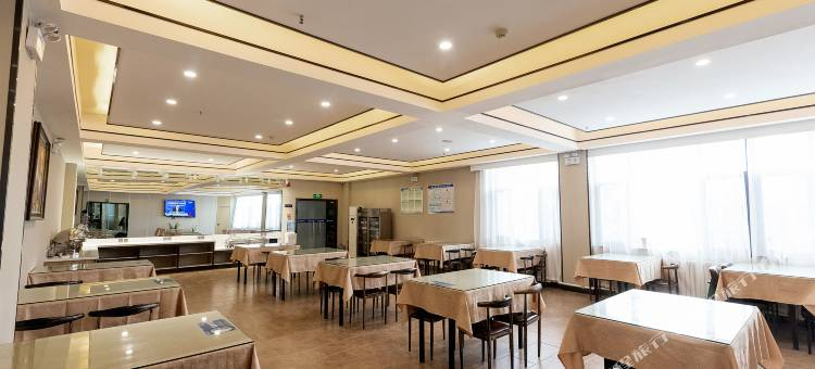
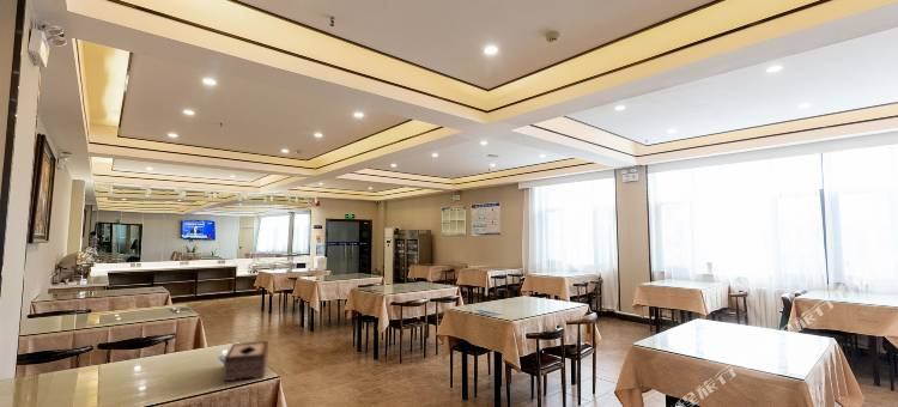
+ tissue box (247, 359)
